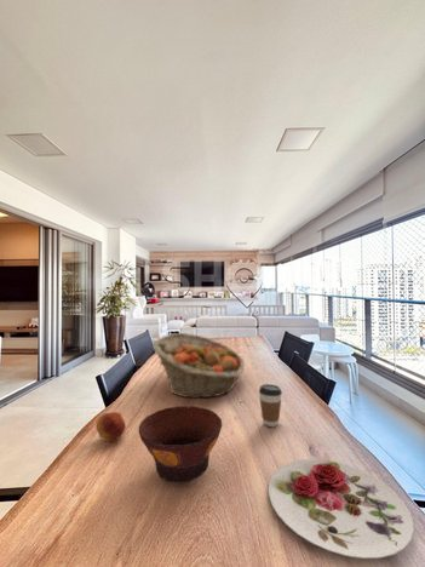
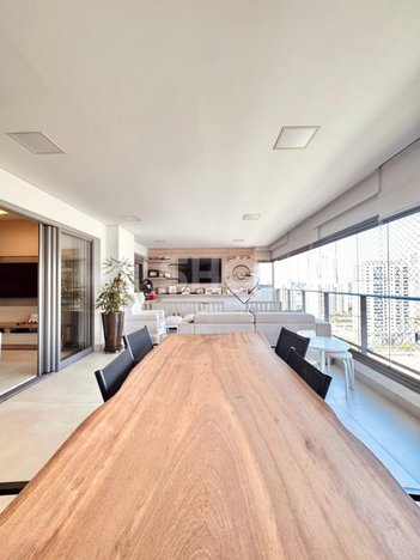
- bowl (180, 447)
- fruit basket (200, 360)
- fruit (110, 426)
- plate (334, 497)
- coffee cup (270, 405)
